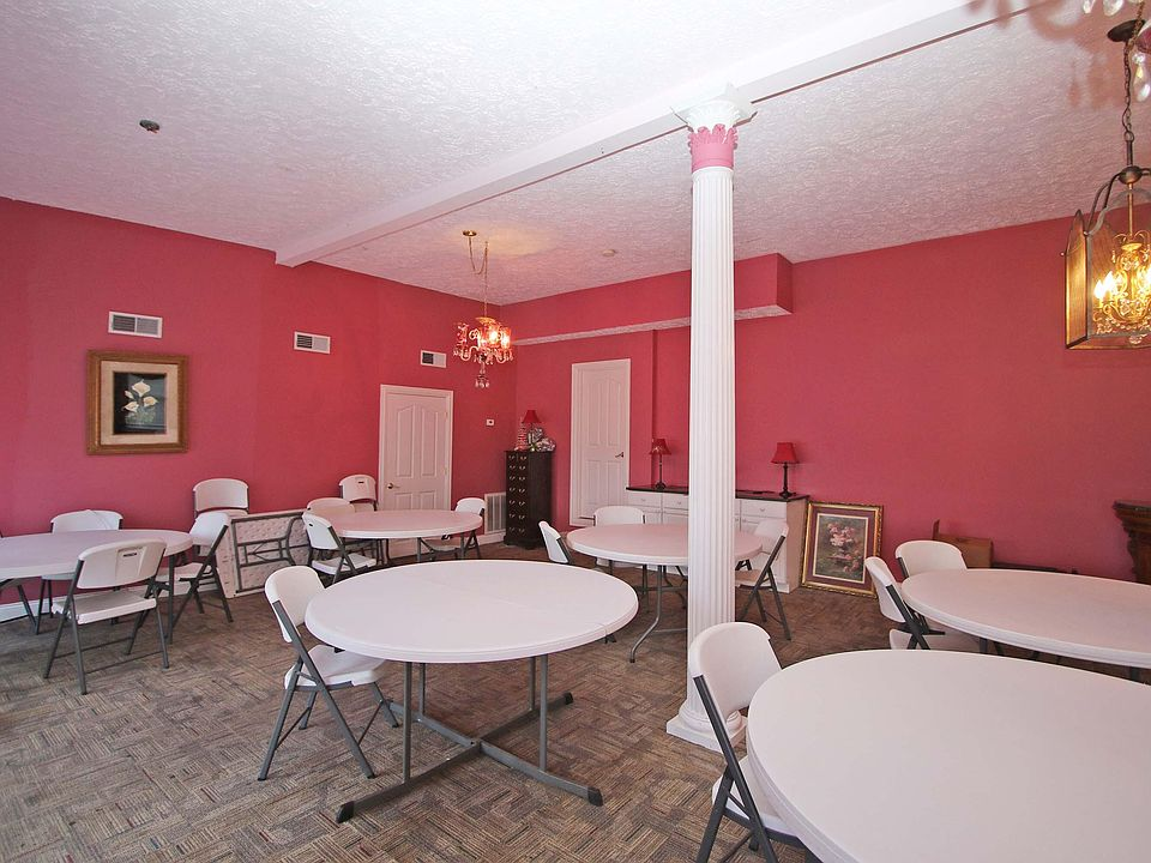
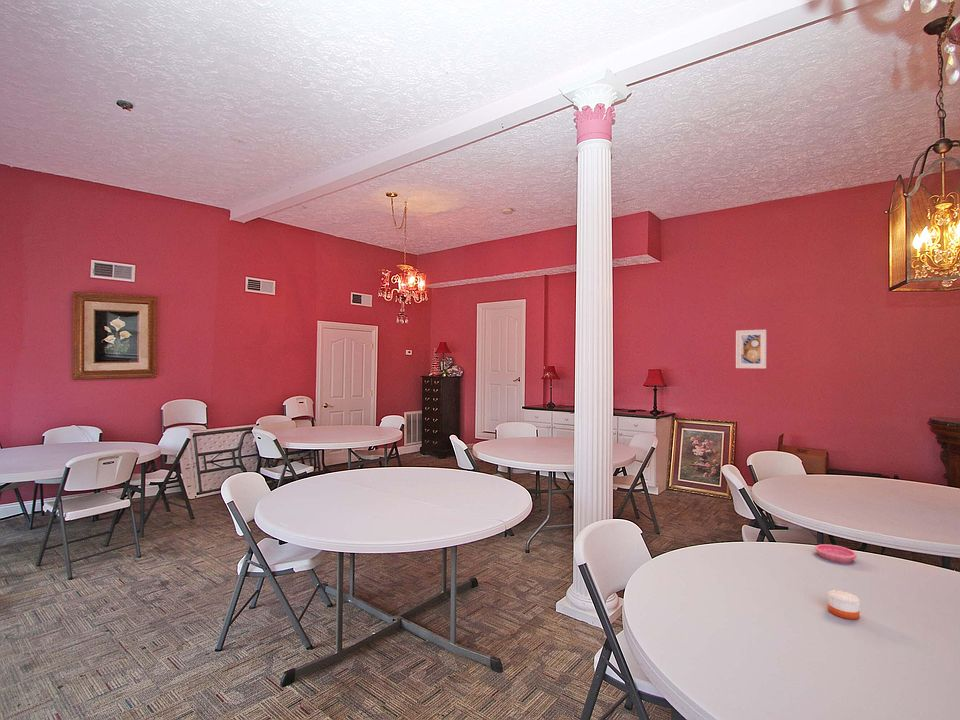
+ candle (843, 595)
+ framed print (750, 349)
+ saucer (835, 554)
